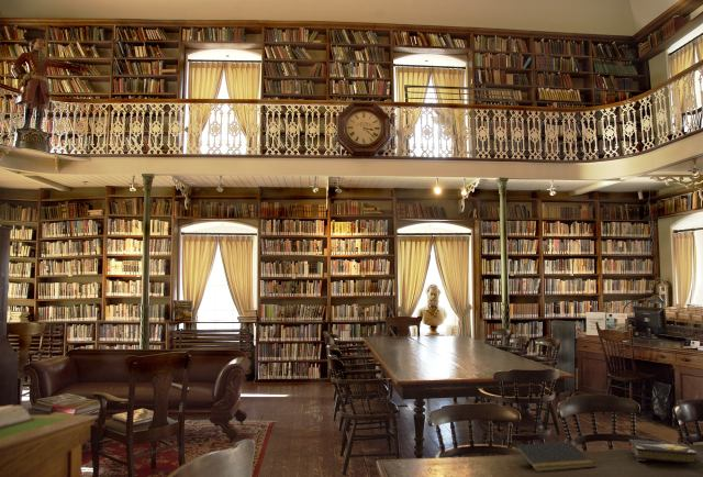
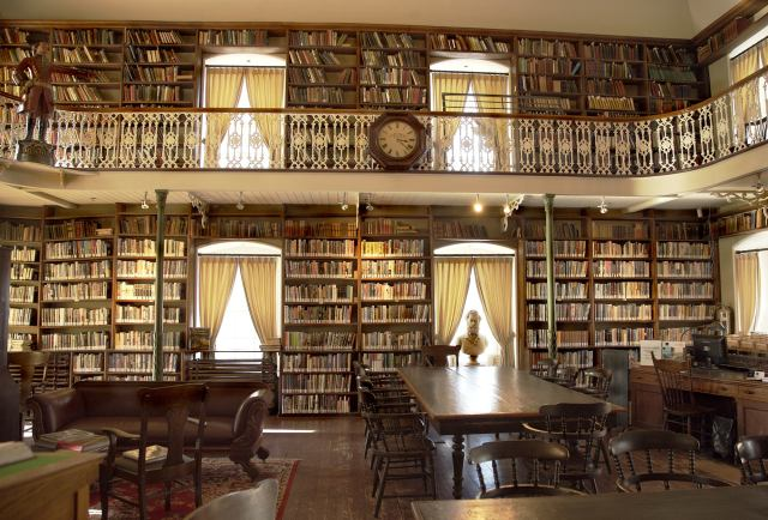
- notepad (554, 455)
- hardback book (661, 450)
